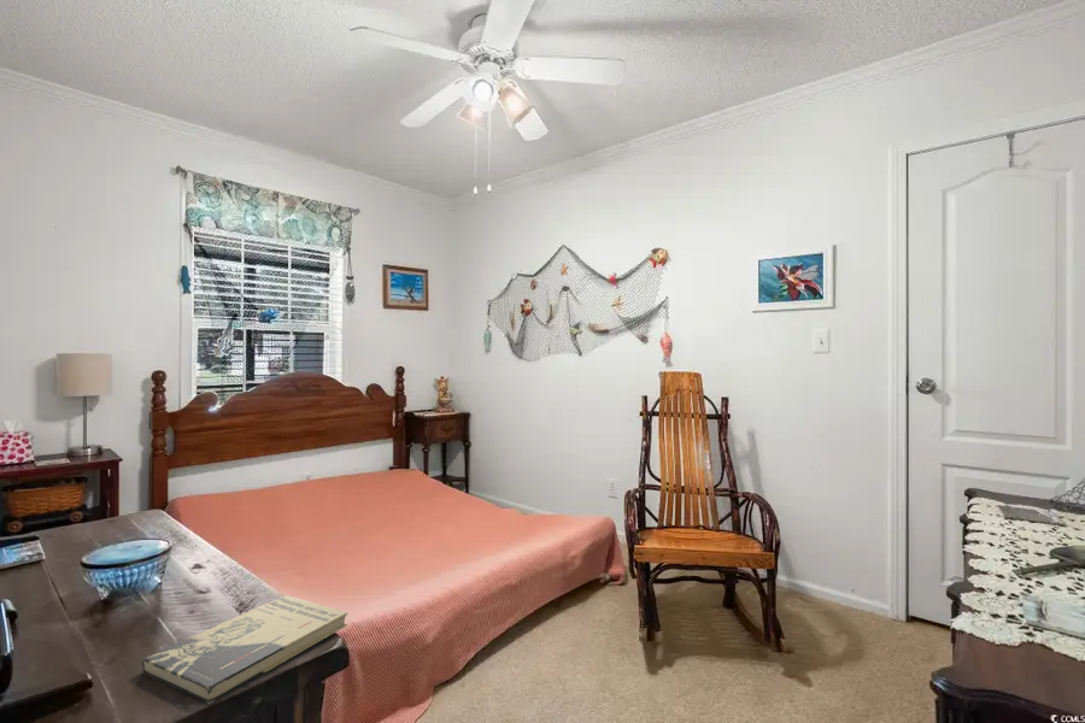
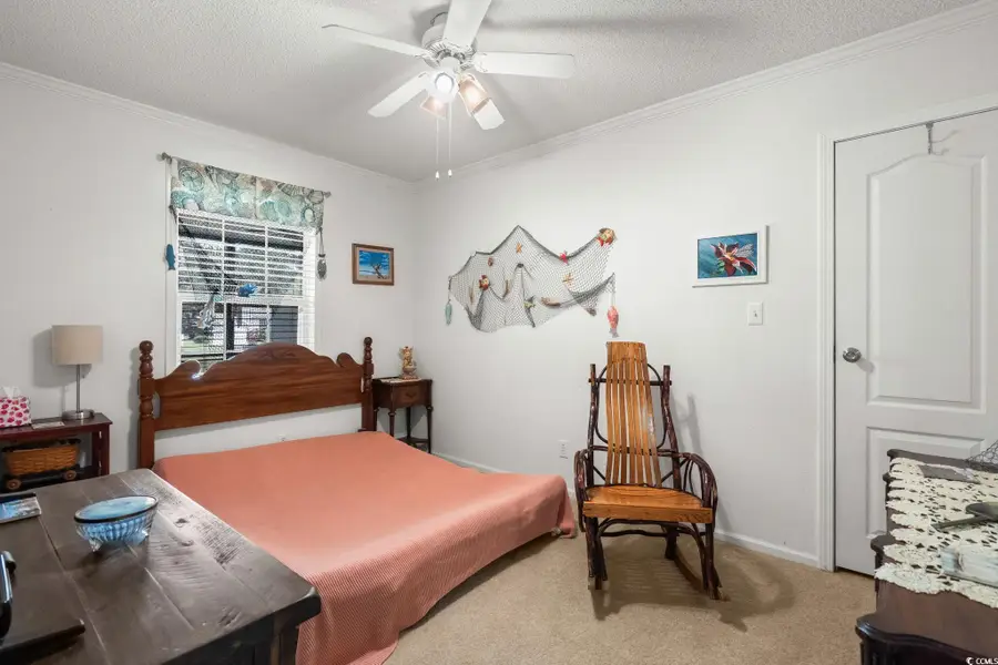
- book (253, 640)
